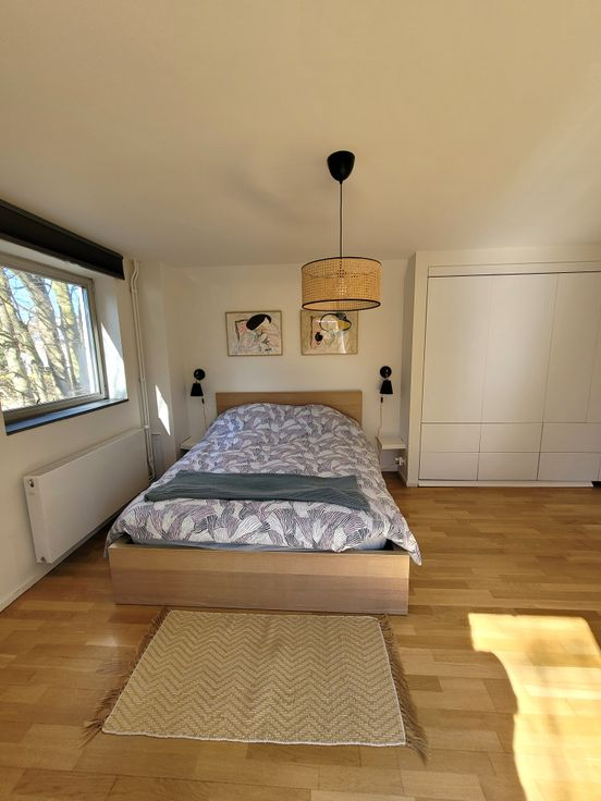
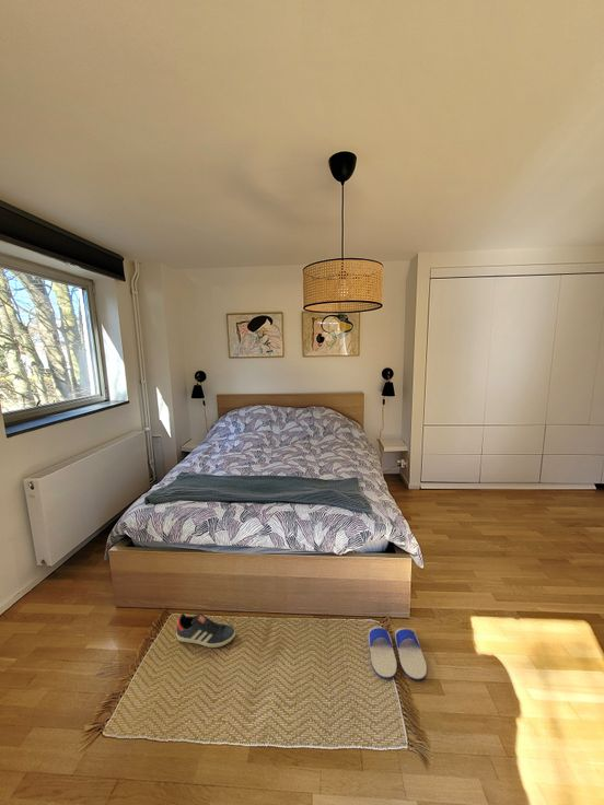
+ sneaker (205, 627)
+ flip-flop (396, 645)
